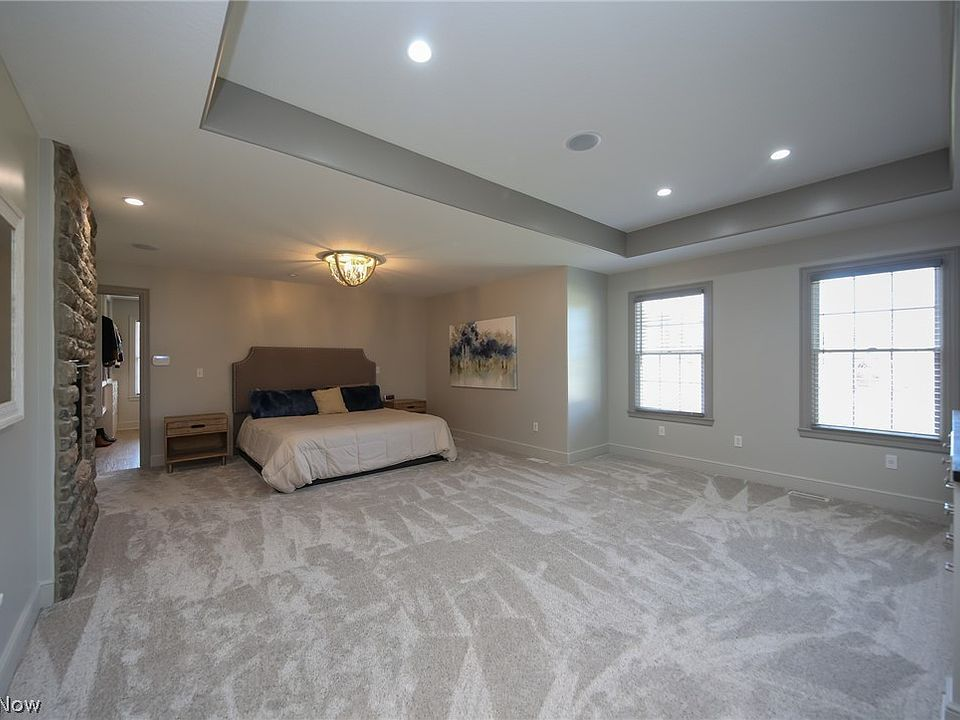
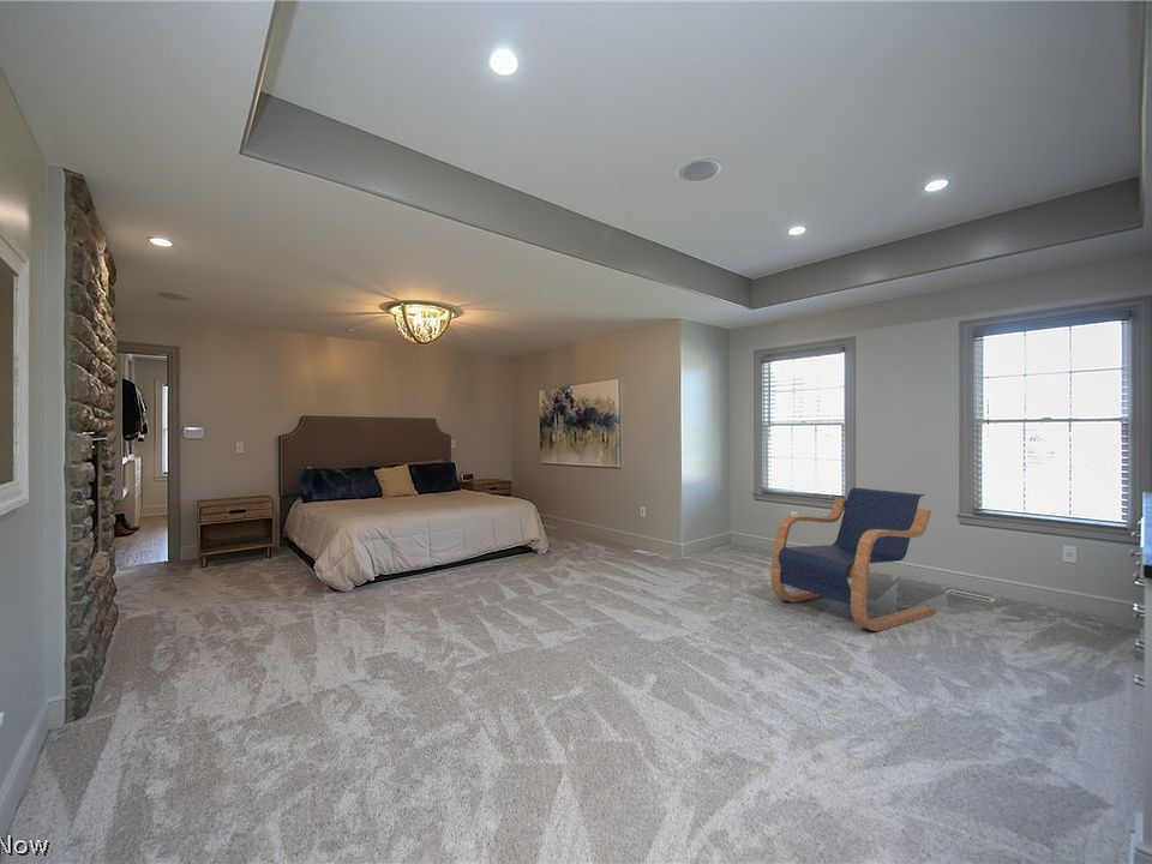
+ lounge chair (851, 551)
